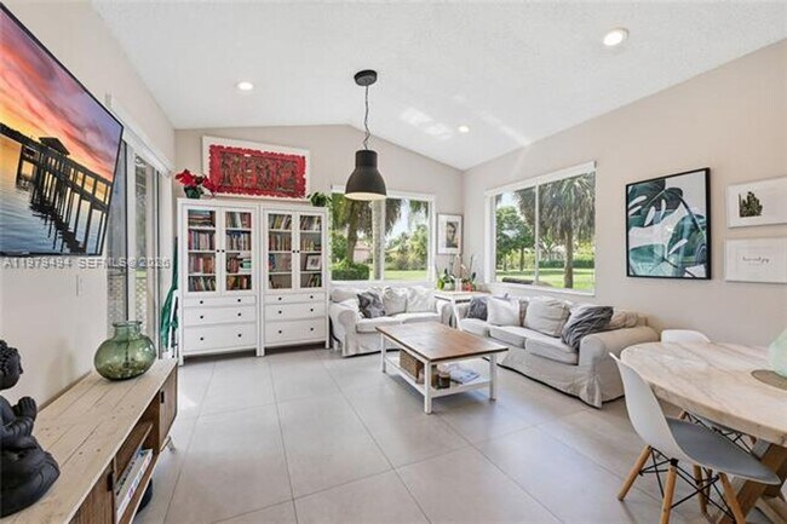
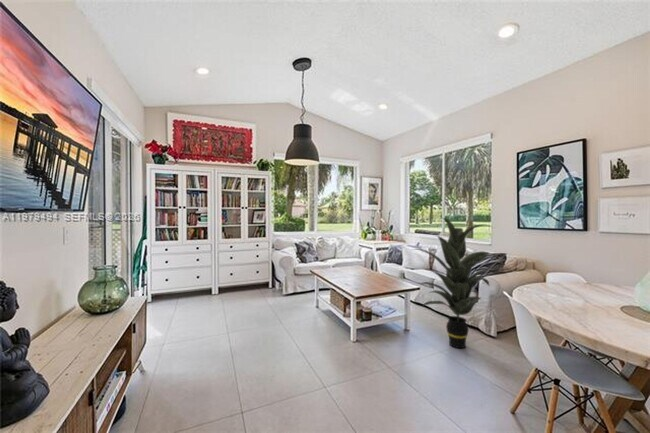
+ indoor plant (455, 279)
